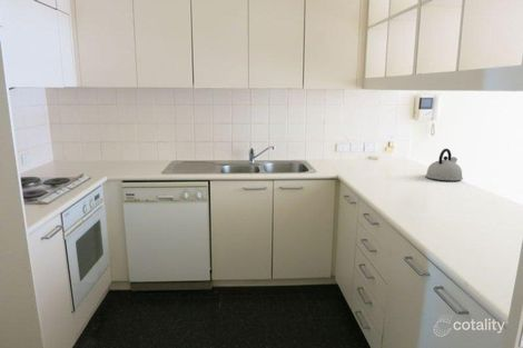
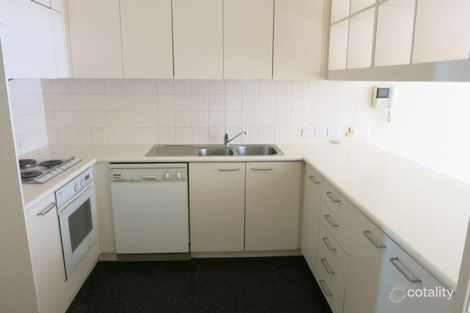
- kettle (445, 162)
